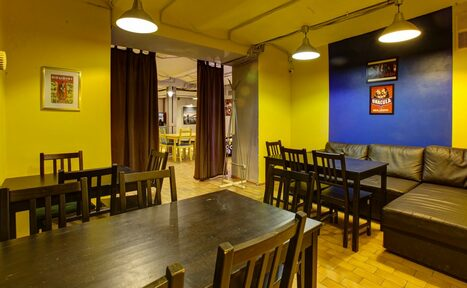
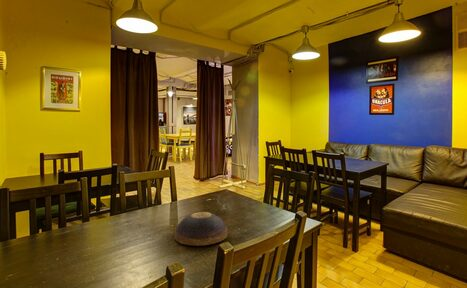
+ decorative bowl (201, 224)
